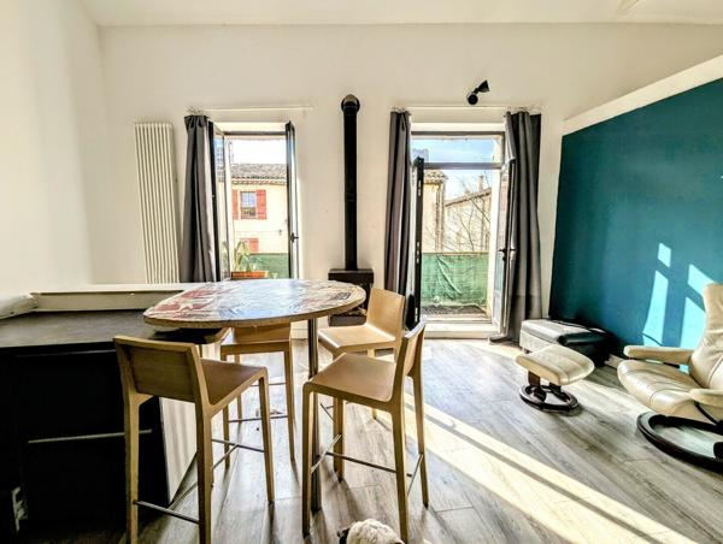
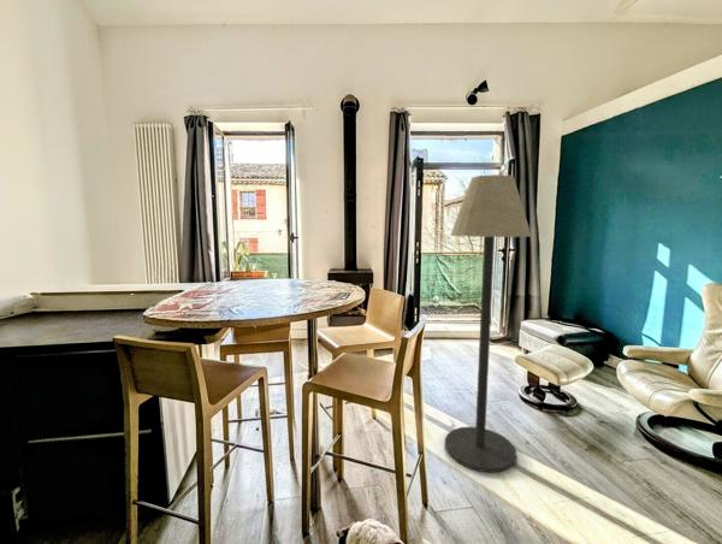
+ floor lamp (485, 320)
